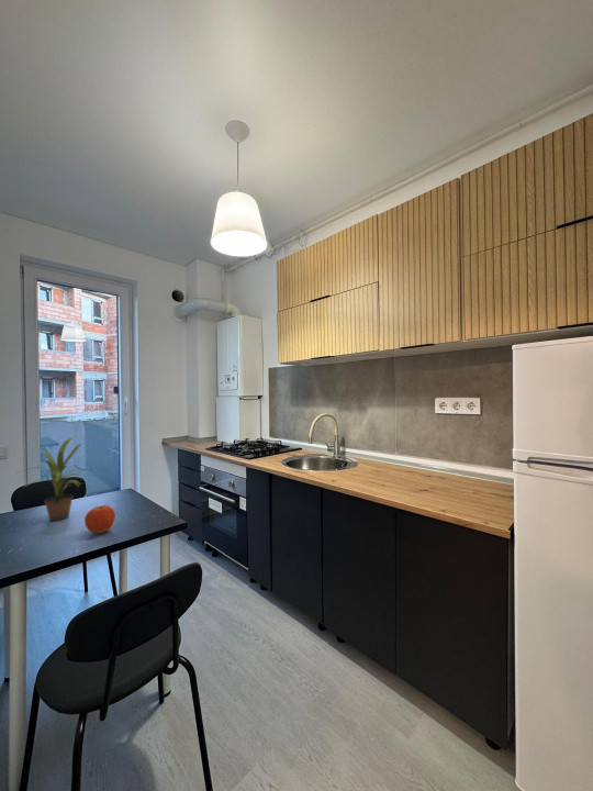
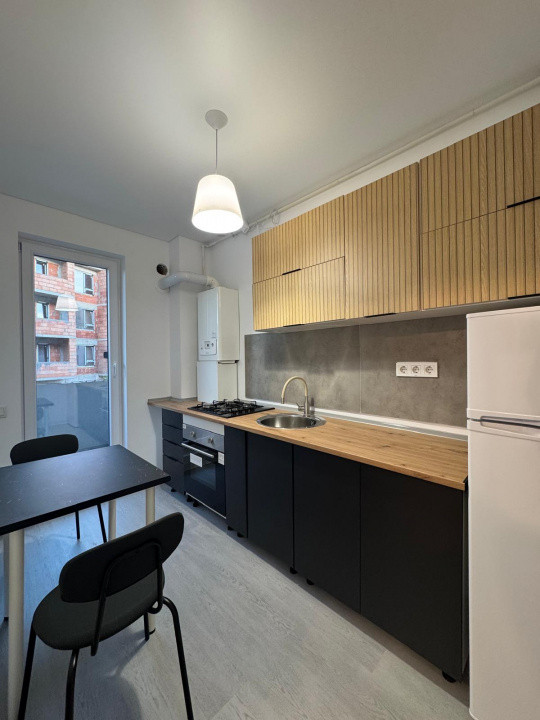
- fruit (100, 519)
- potted plant (58, 477)
